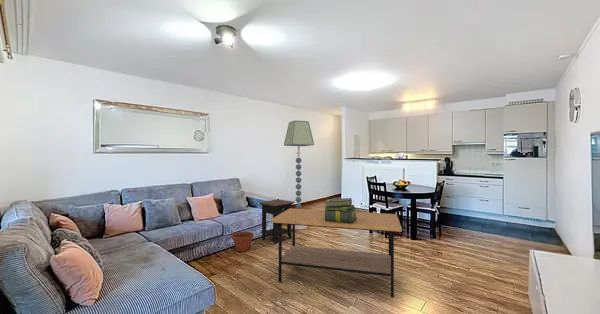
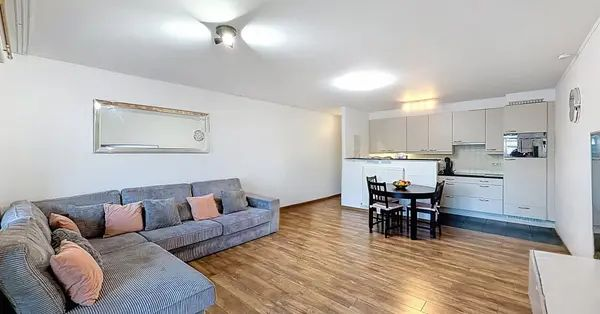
- plant pot (242, 242)
- side table (276, 223)
- coffee table (335, 249)
- floor lamp (298, 174)
- stack of books (339, 209)
